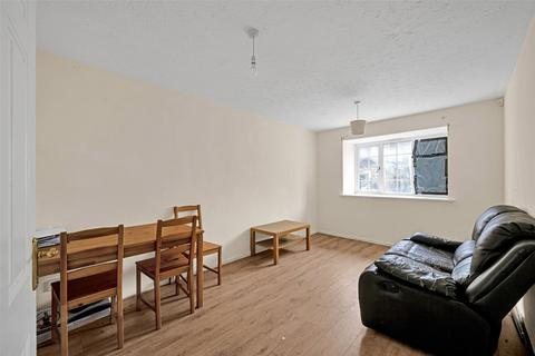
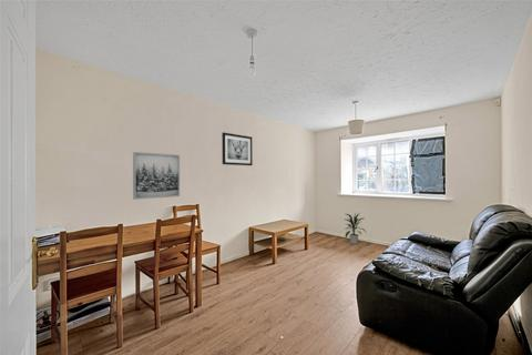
+ wall art (157, 175)
+ wall art (237, 150)
+ indoor plant (352, 226)
